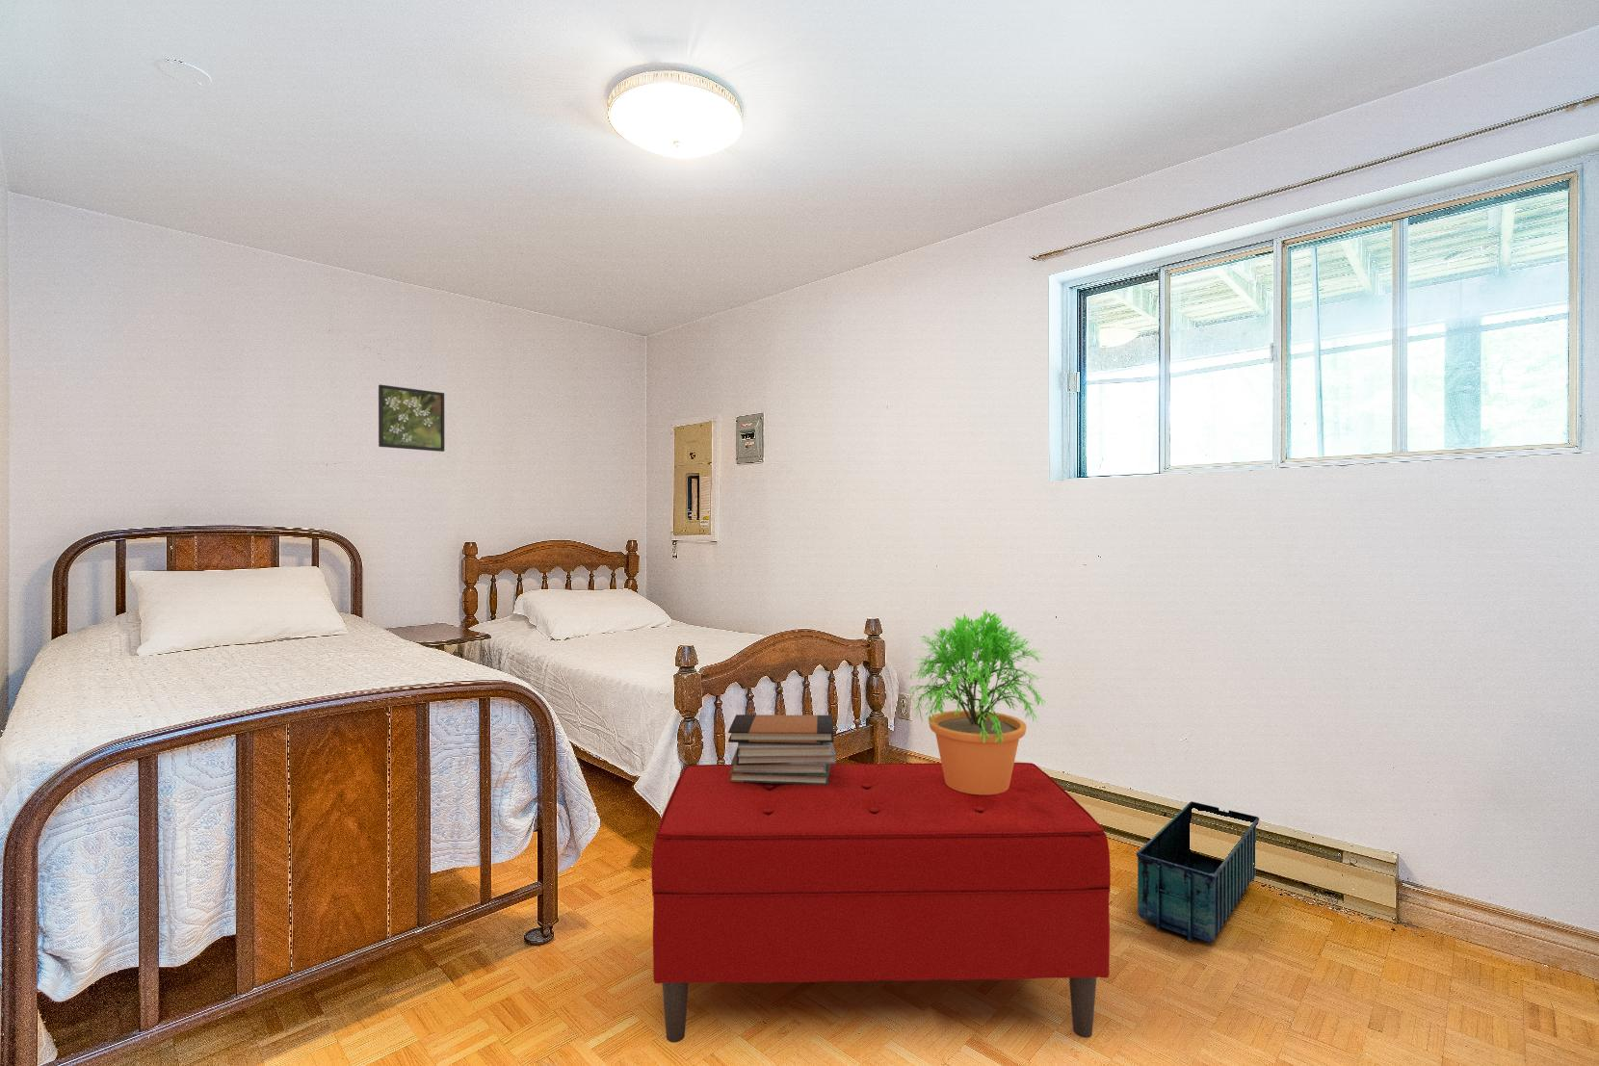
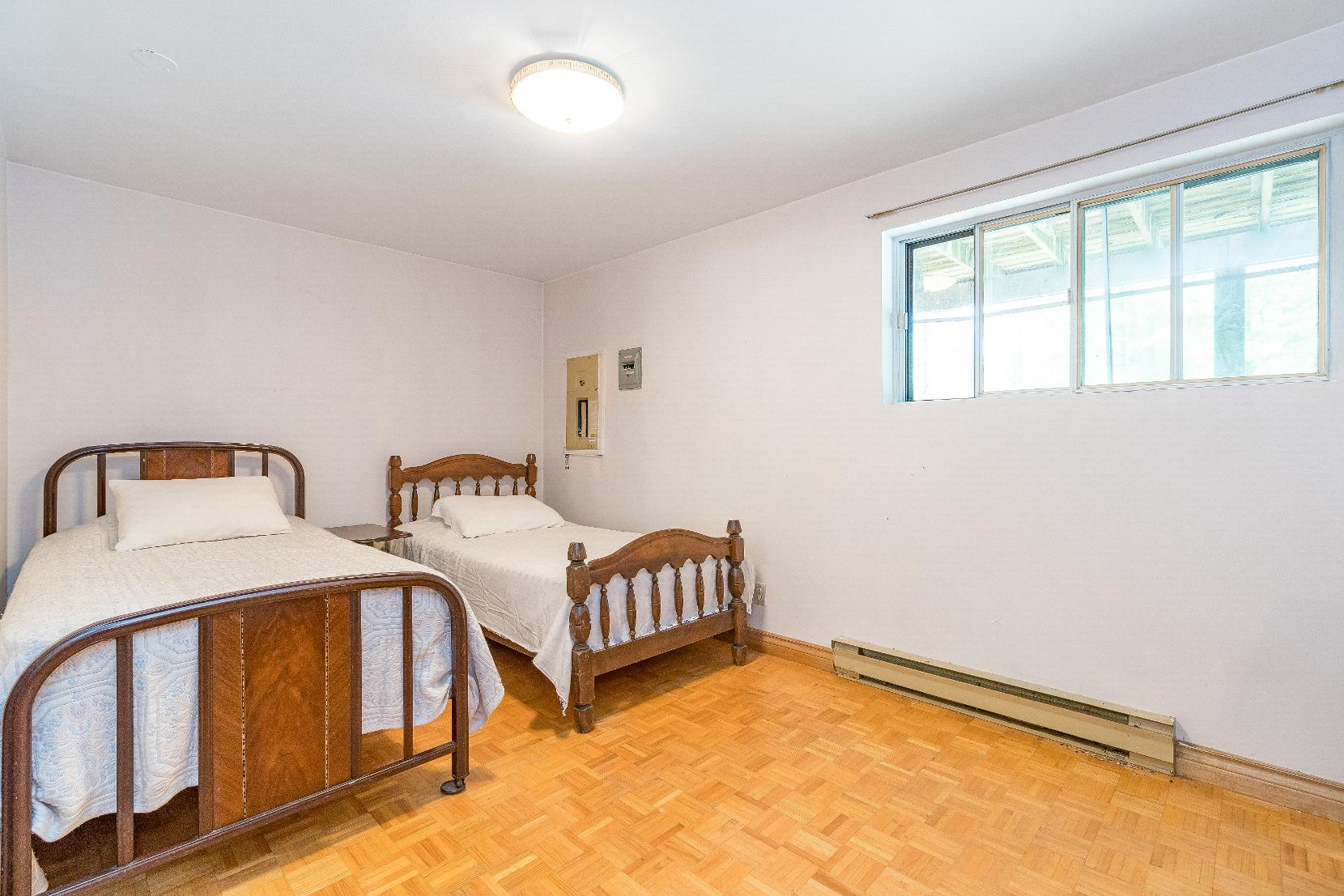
- potted plant (974, 696)
- book stack (783, 747)
- bench (870, 886)
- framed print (413, 419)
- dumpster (1200, 867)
